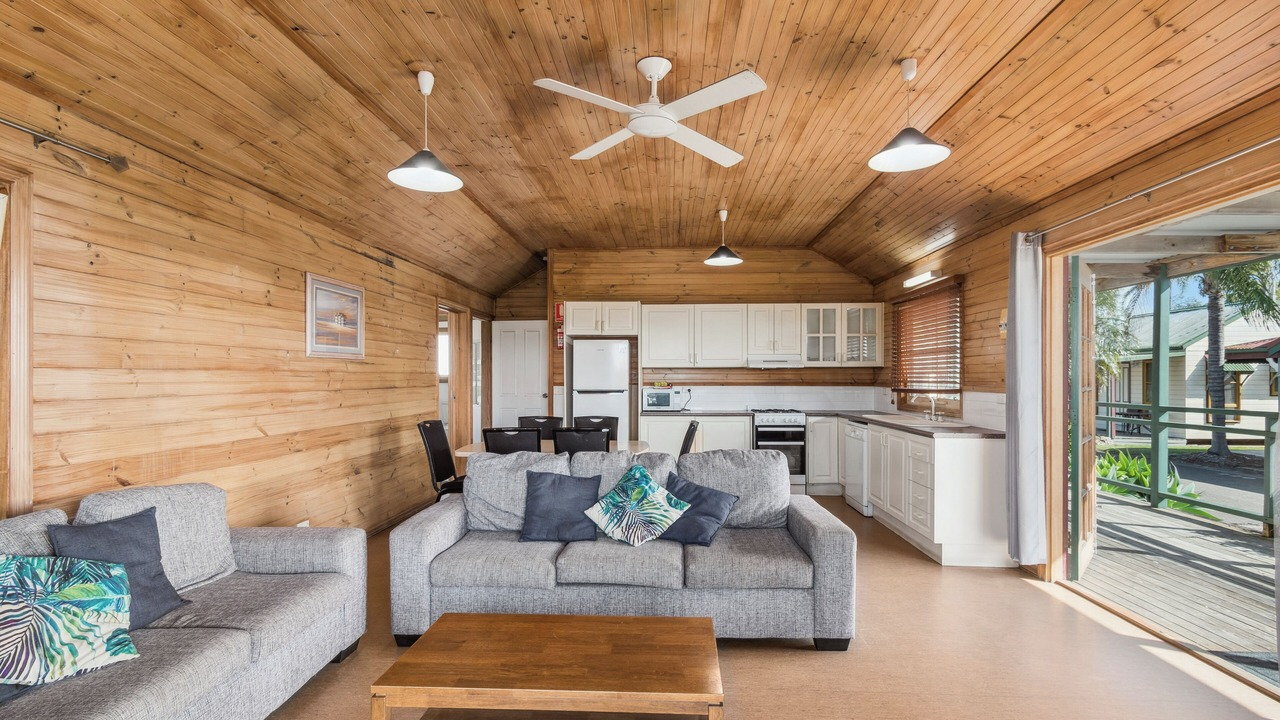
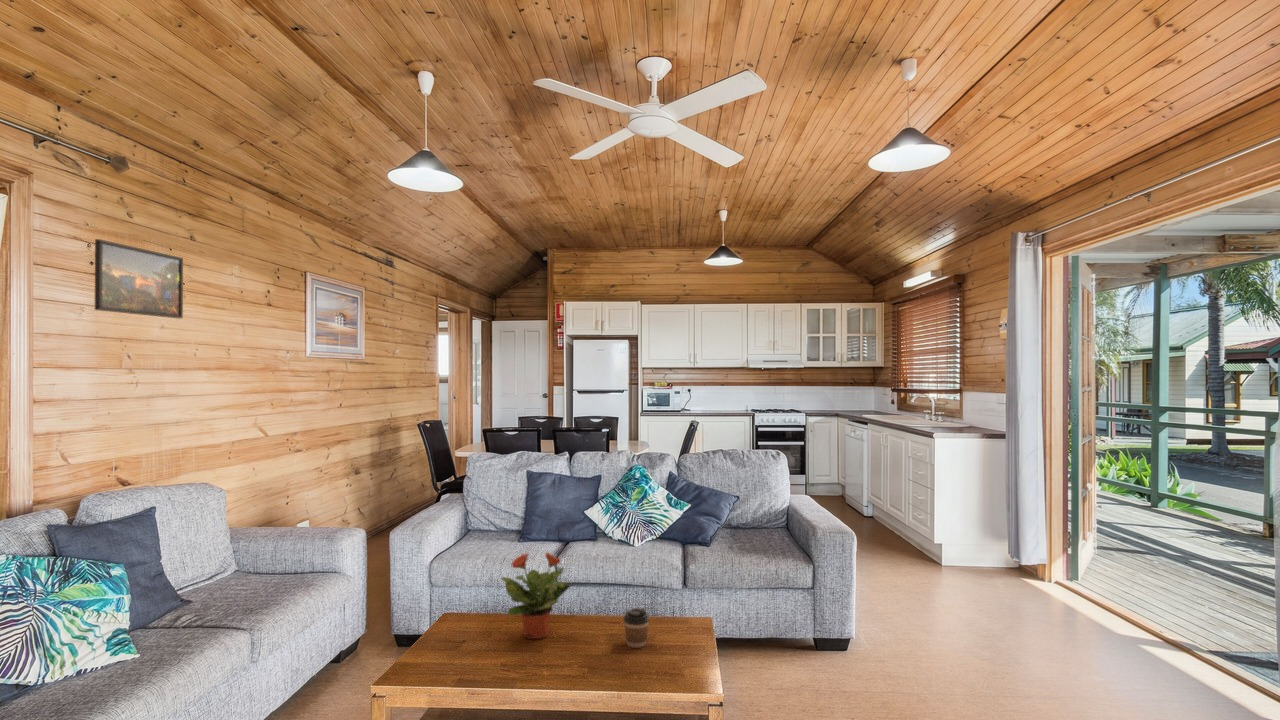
+ coffee cup (636, 626)
+ potted plant (537, 593)
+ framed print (142, 281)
